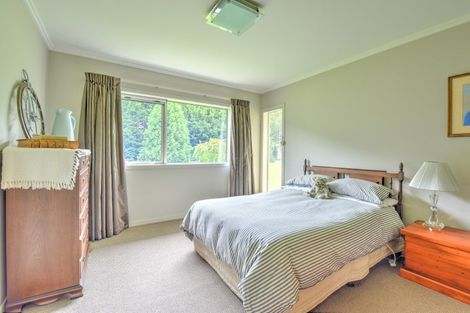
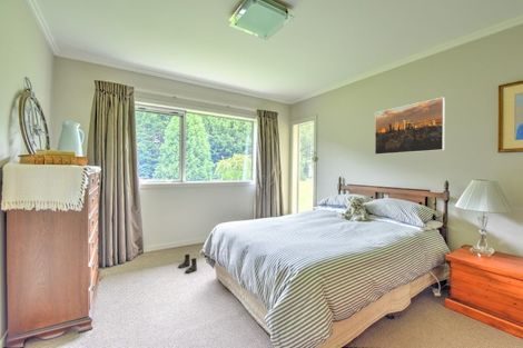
+ boots (187, 262)
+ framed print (405, 129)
